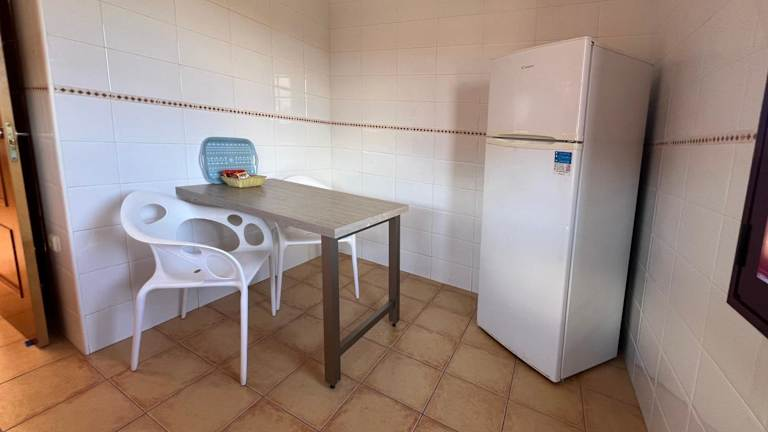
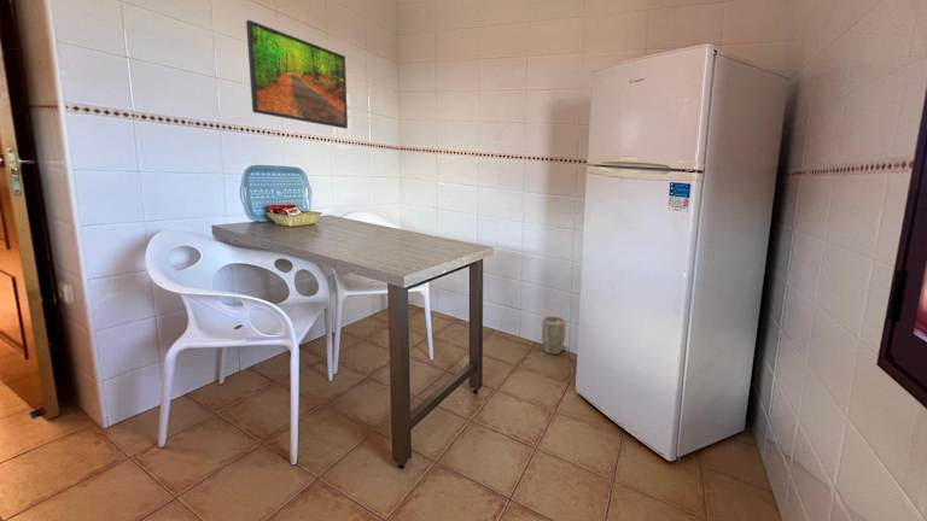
+ plant pot (553, 335)
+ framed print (303, 81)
